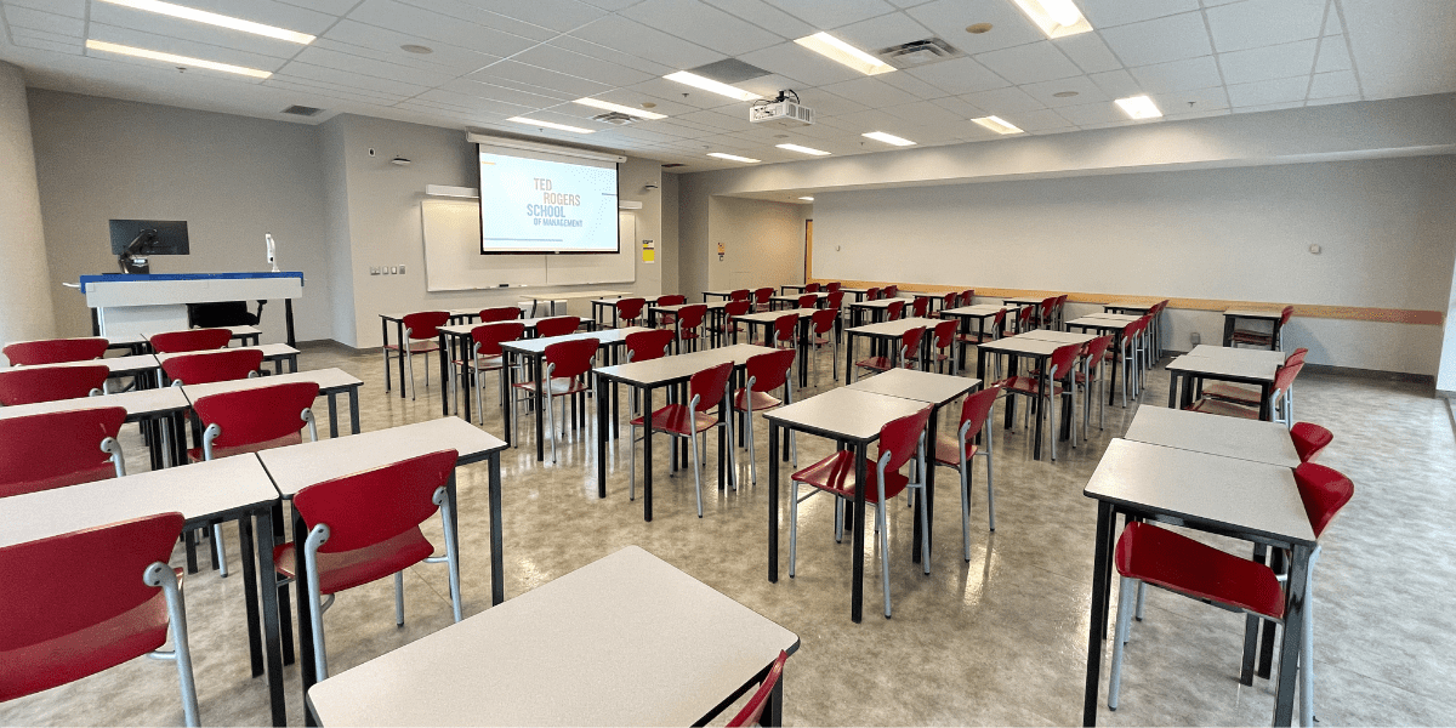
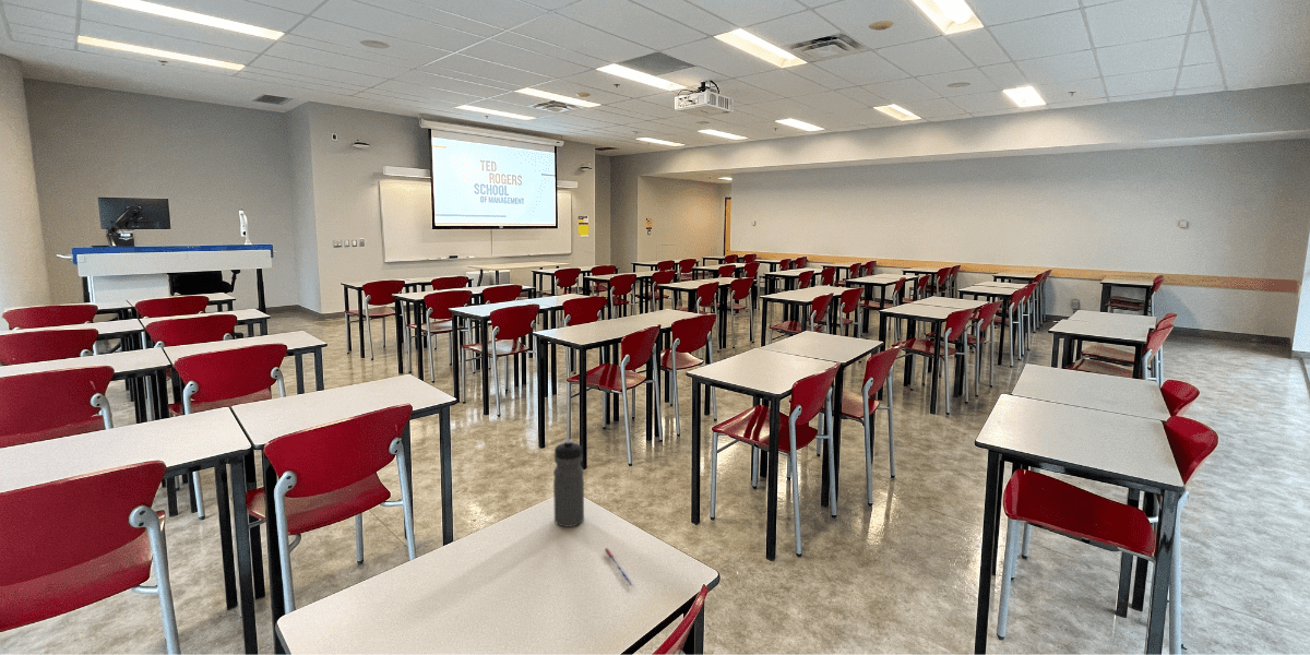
+ water bottle (569, 480)
+ pen (618, 565)
